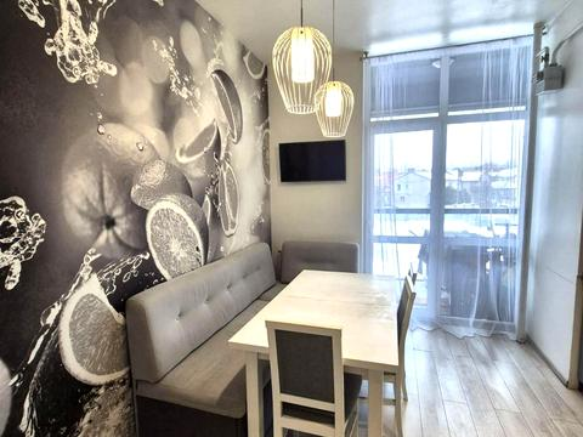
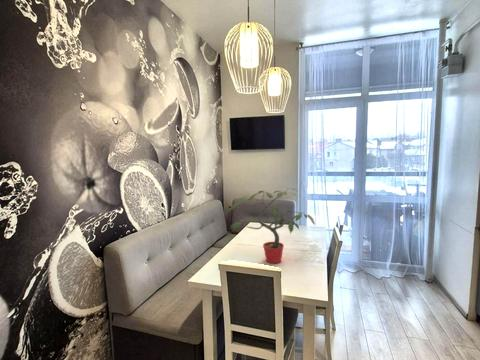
+ potted plant (270, 224)
